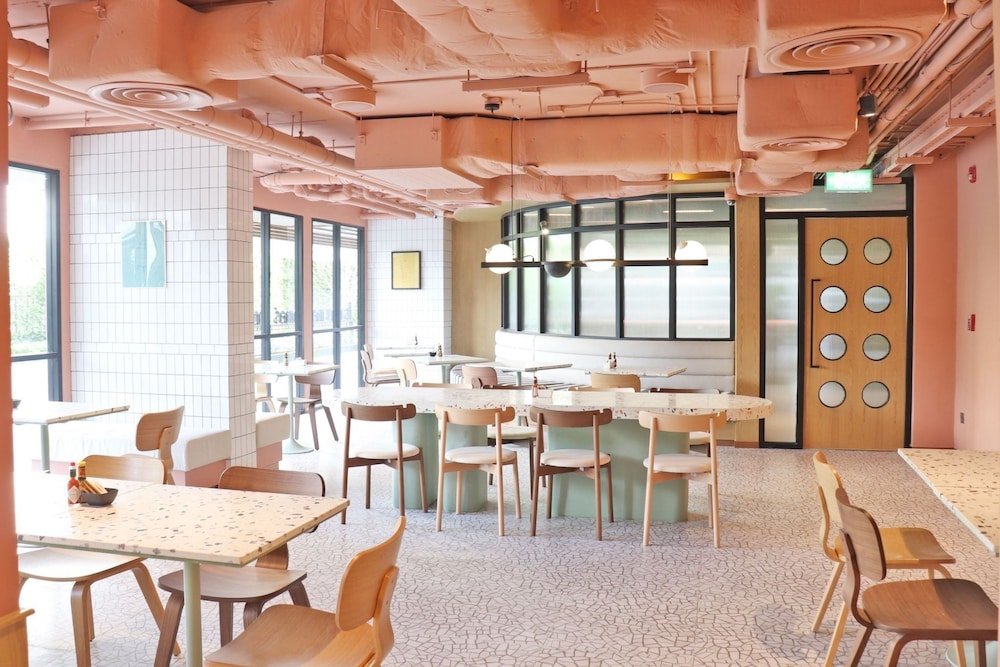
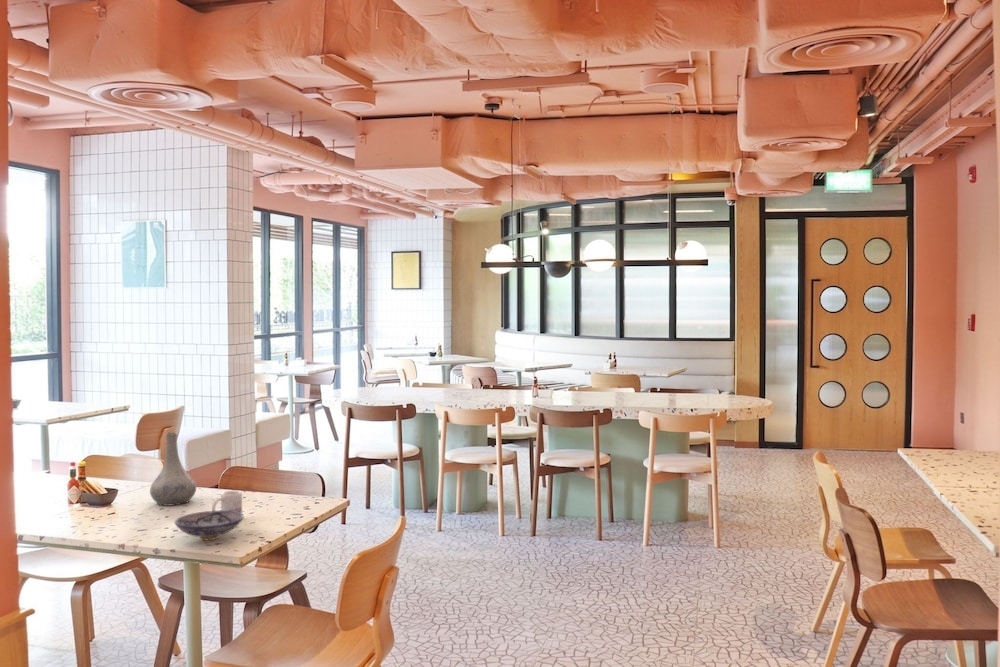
+ bowl (209, 528)
+ vase (173, 467)
+ mug (226, 506)
